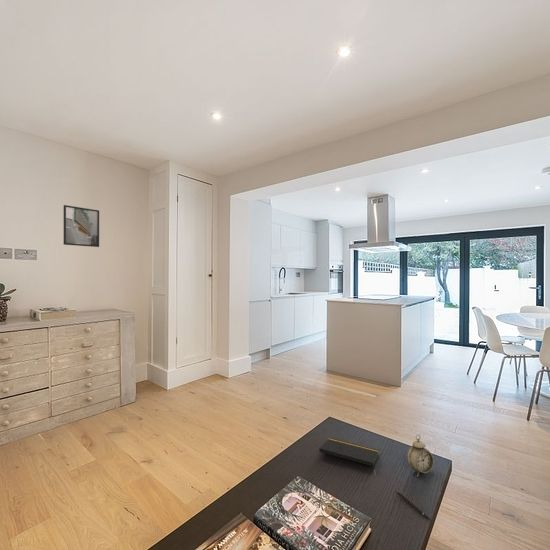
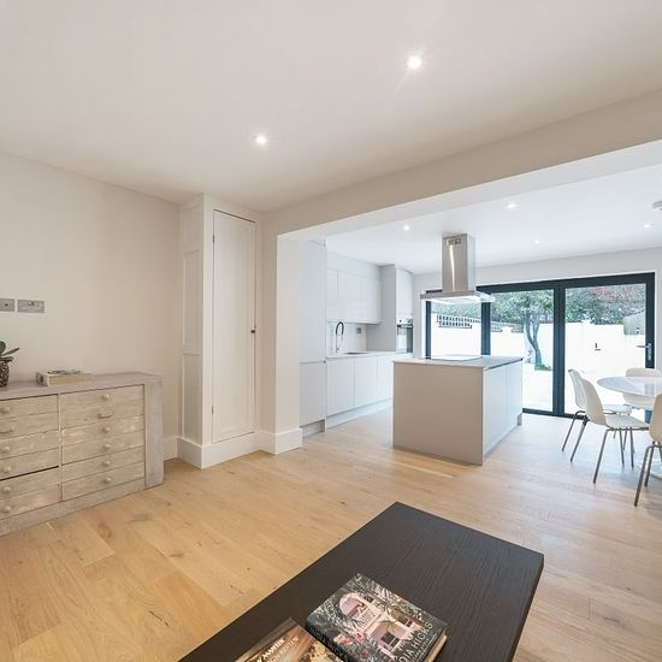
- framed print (82, 226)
- alarm clock (420, 453)
- notepad (349, 450)
- pen (412, 504)
